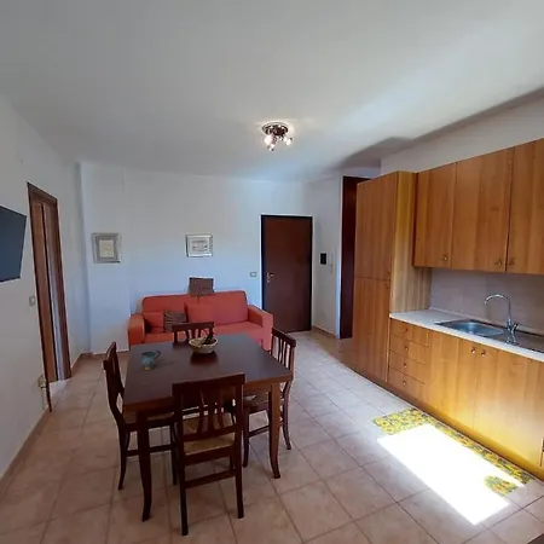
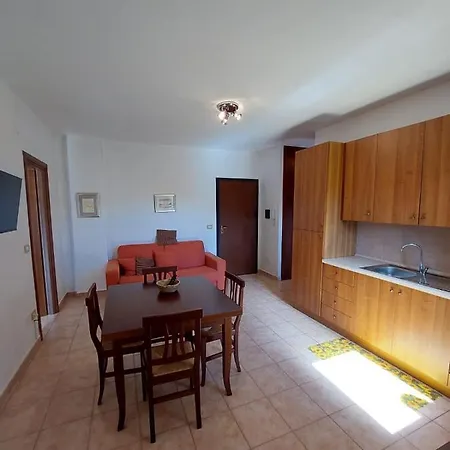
- mug (151, 359)
